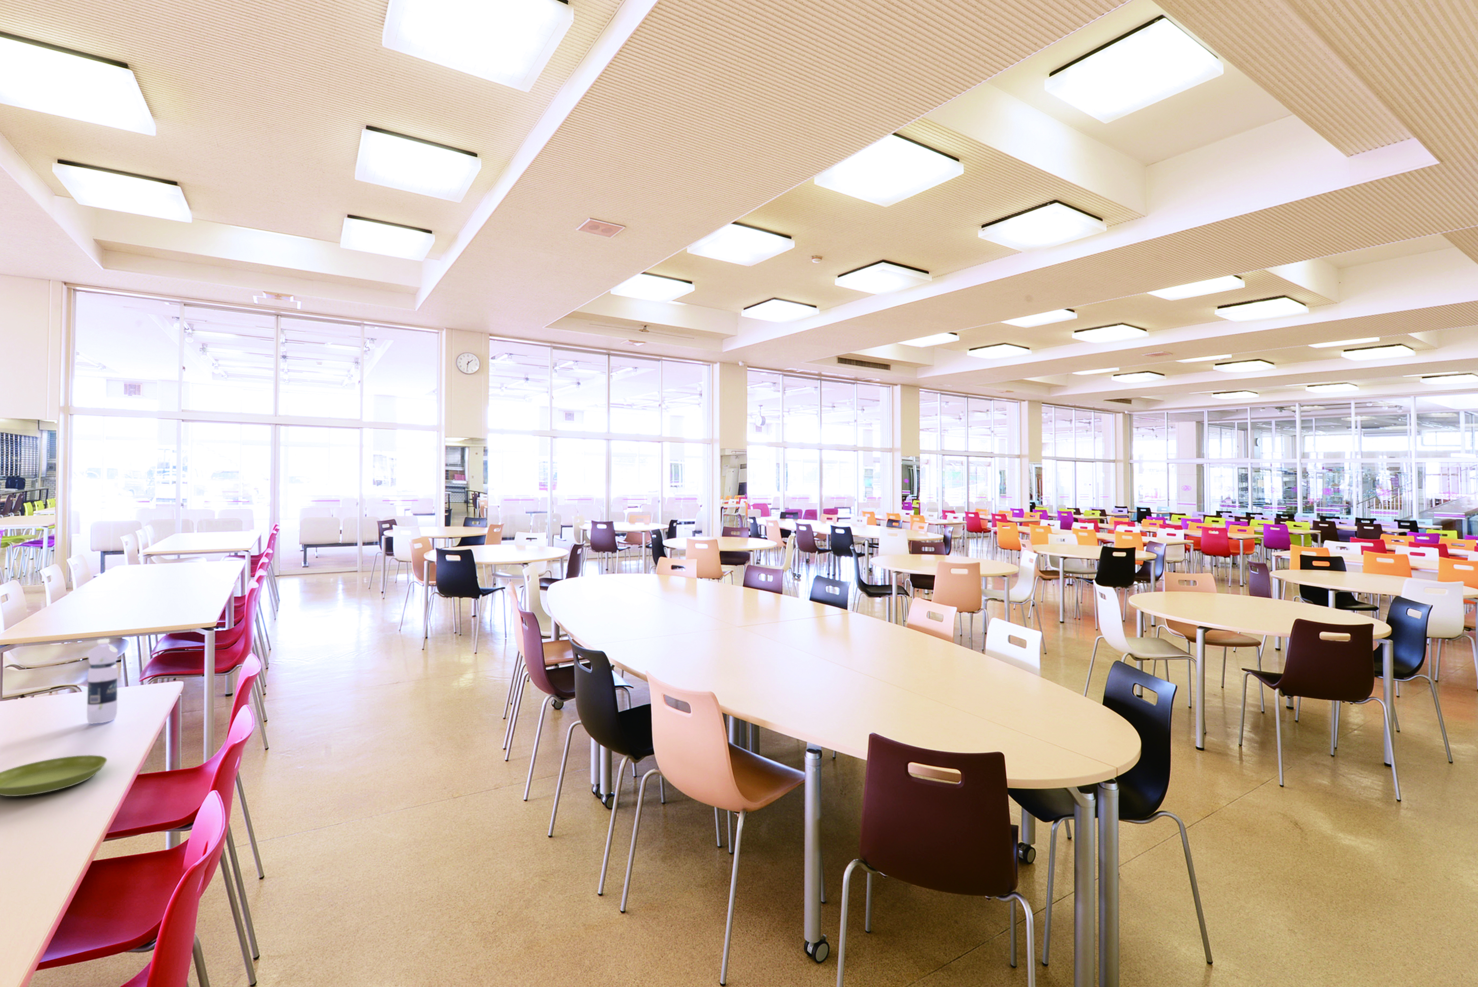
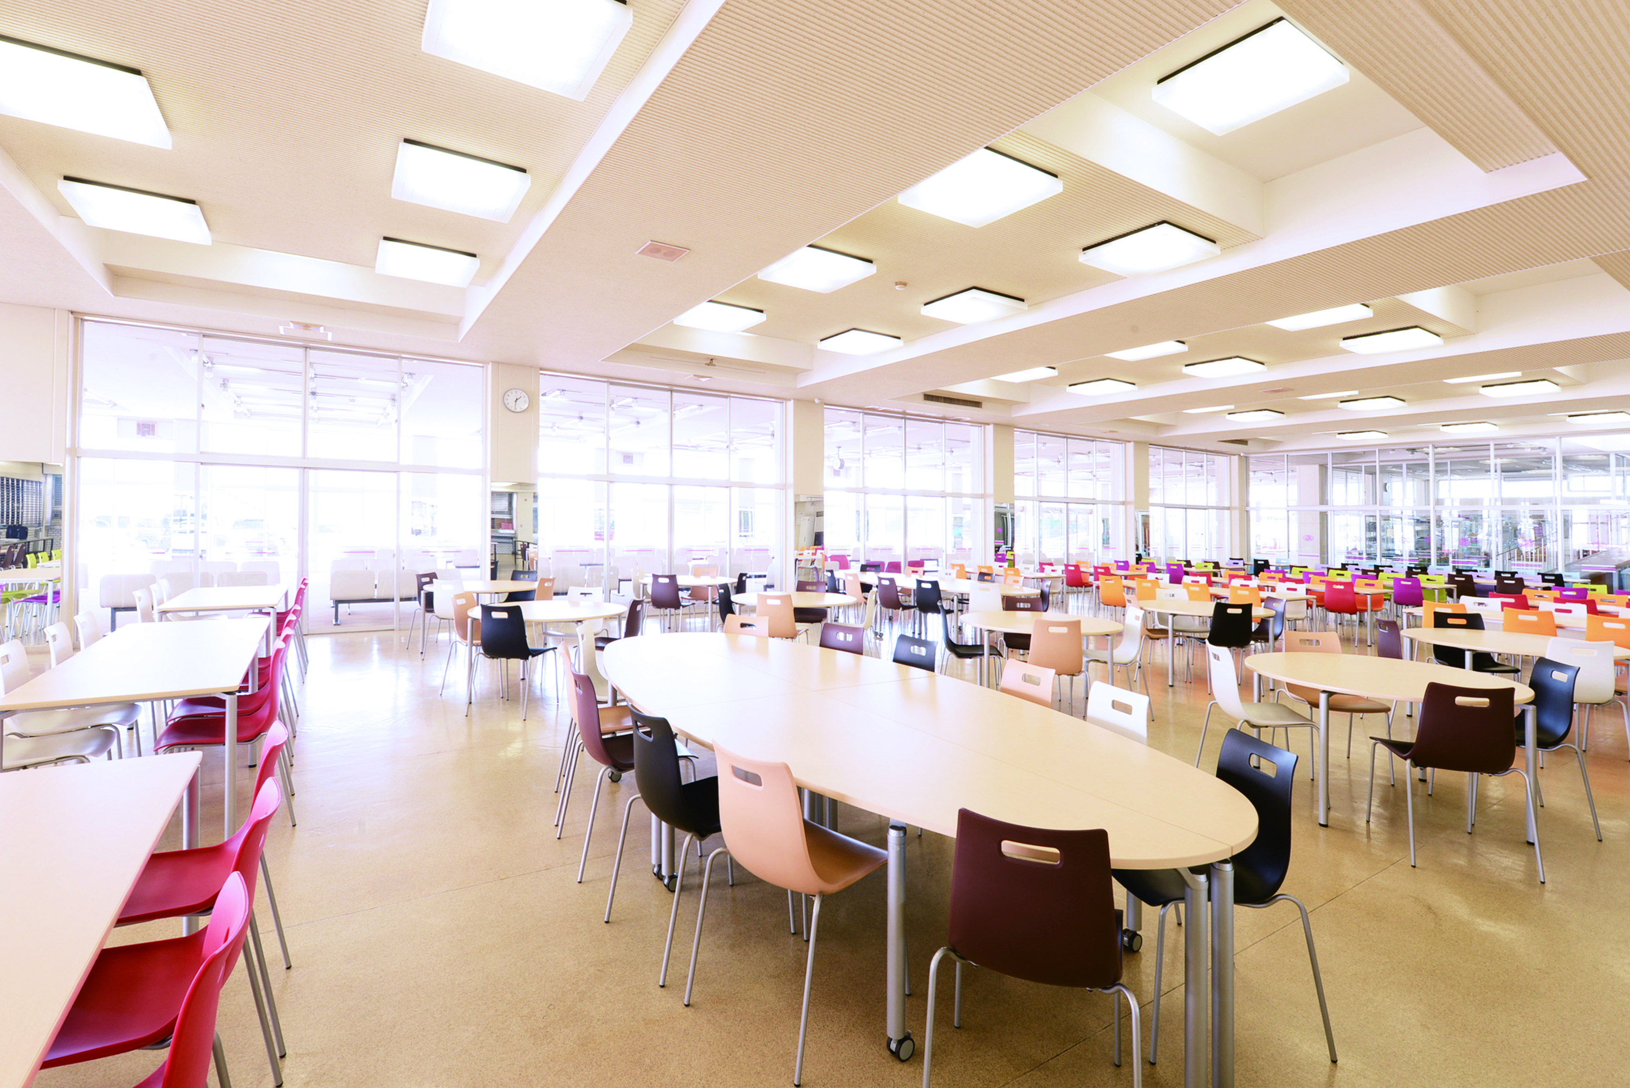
- water bottle (102, 681)
- saucer (47, 777)
